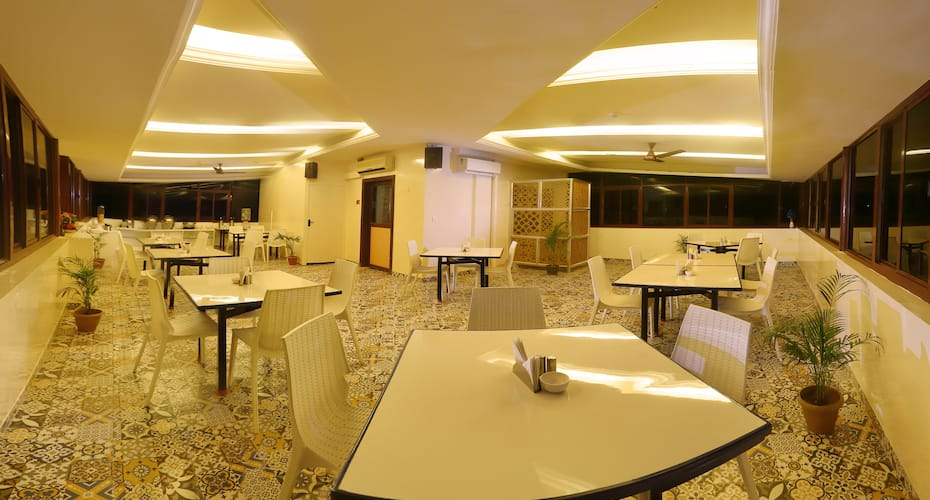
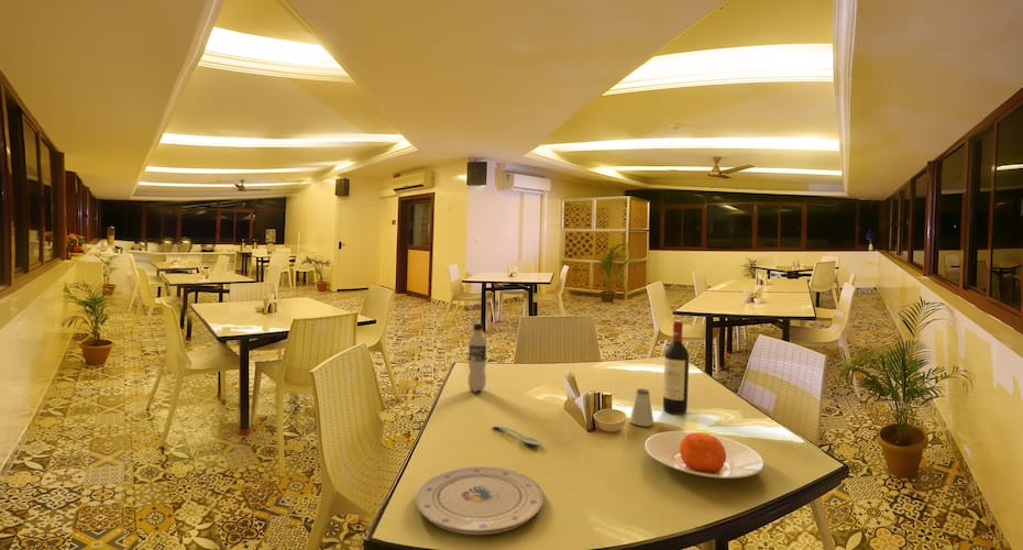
+ wine bottle (675, 365)
+ saltshaker (642, 406)
+ spoon (515, 432)
+ plate (702, 448)
+ beverage bottle (477, 356)
+ plate (480, 497)
